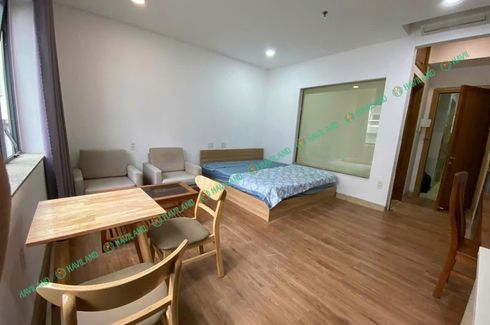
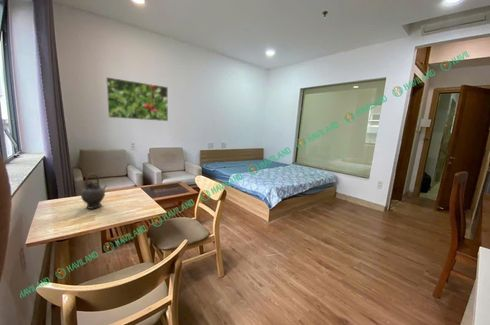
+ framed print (139, 101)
+ teapot (95, 189)
